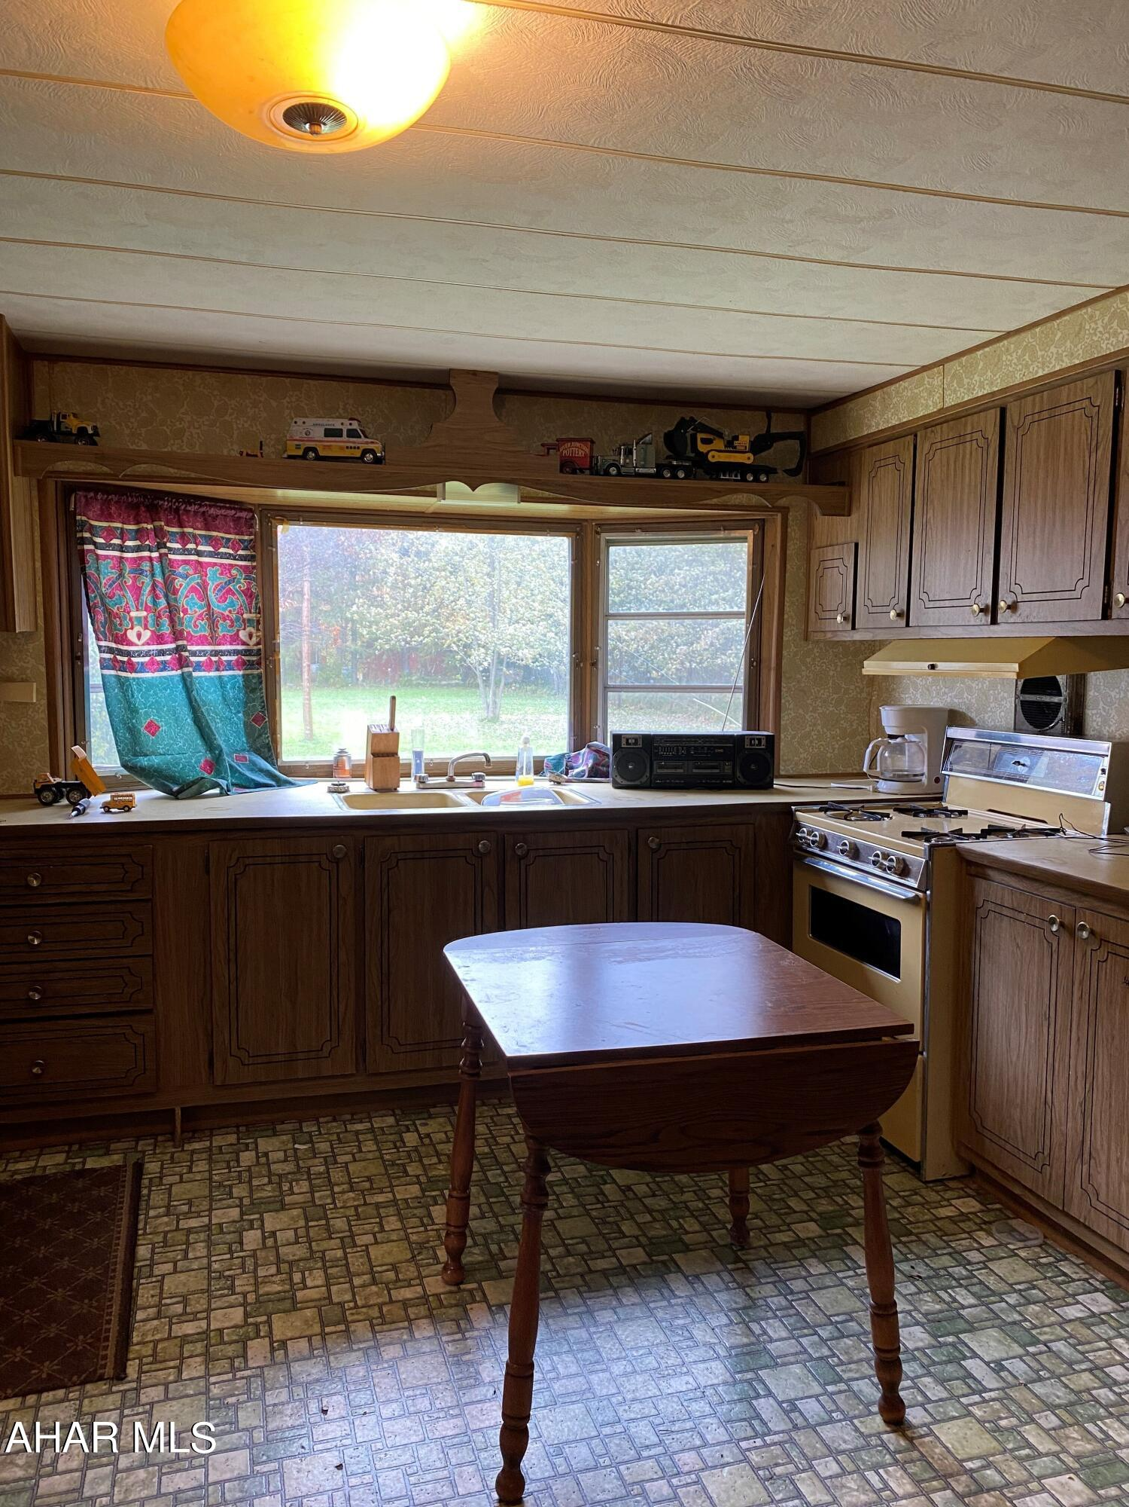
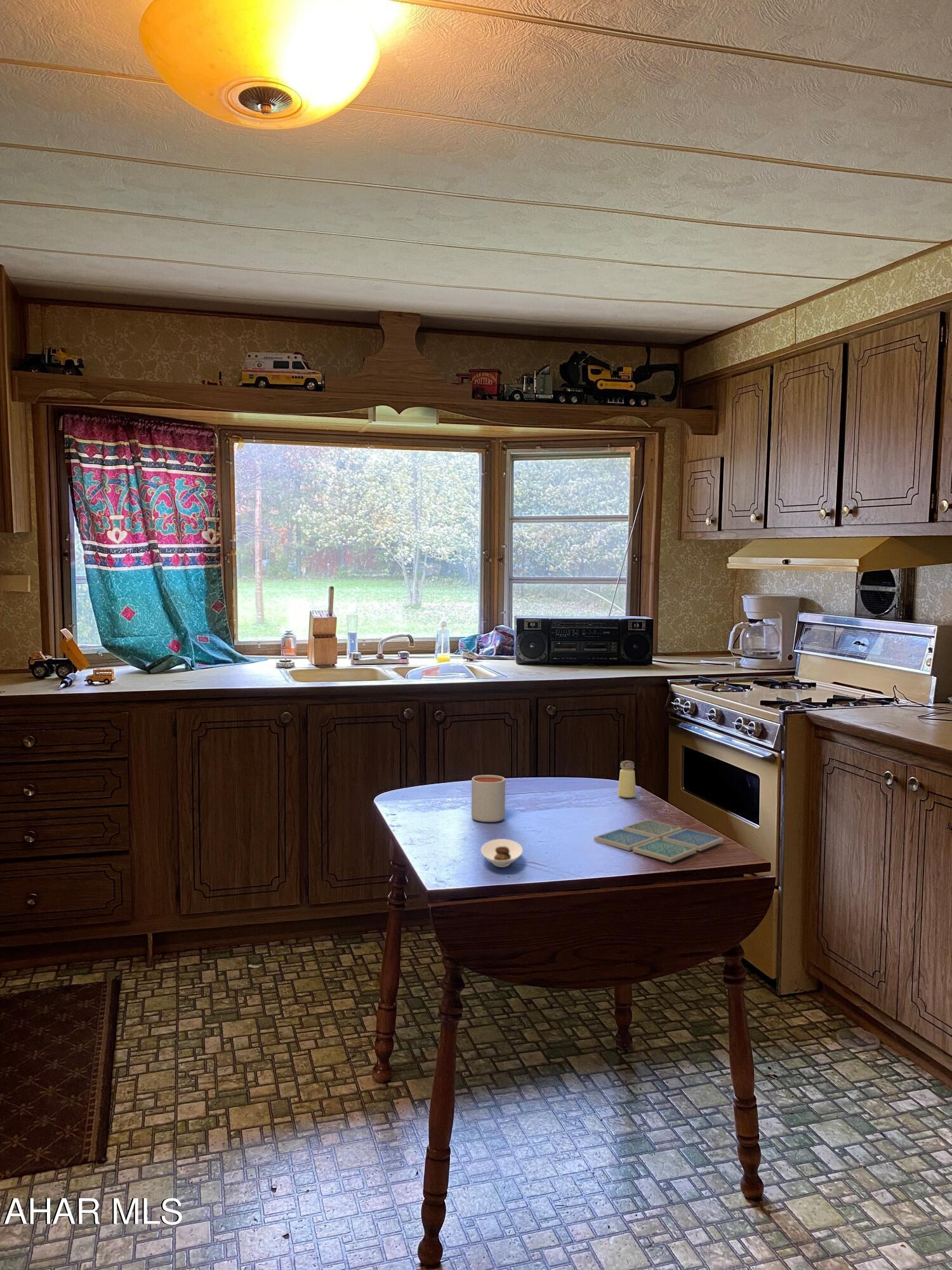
+ saltshaker (627, 779)
+ saucer (501, 854)
+ mug (488, 796)
+ drink coaster (658, 839)
